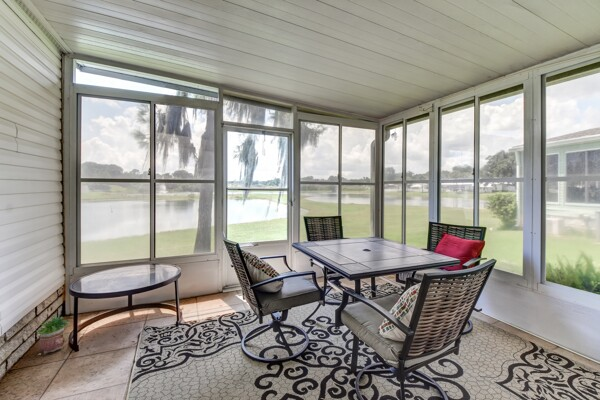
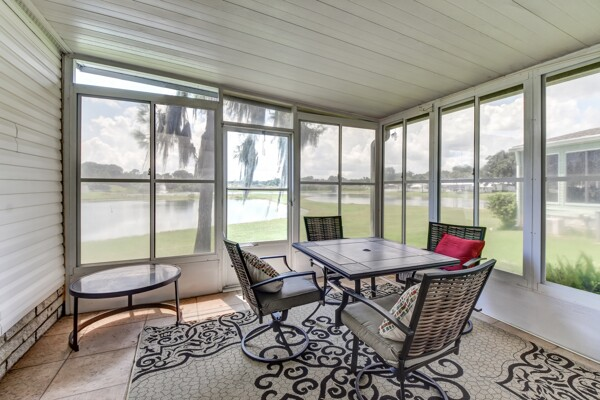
- potted plant (51, 332)
